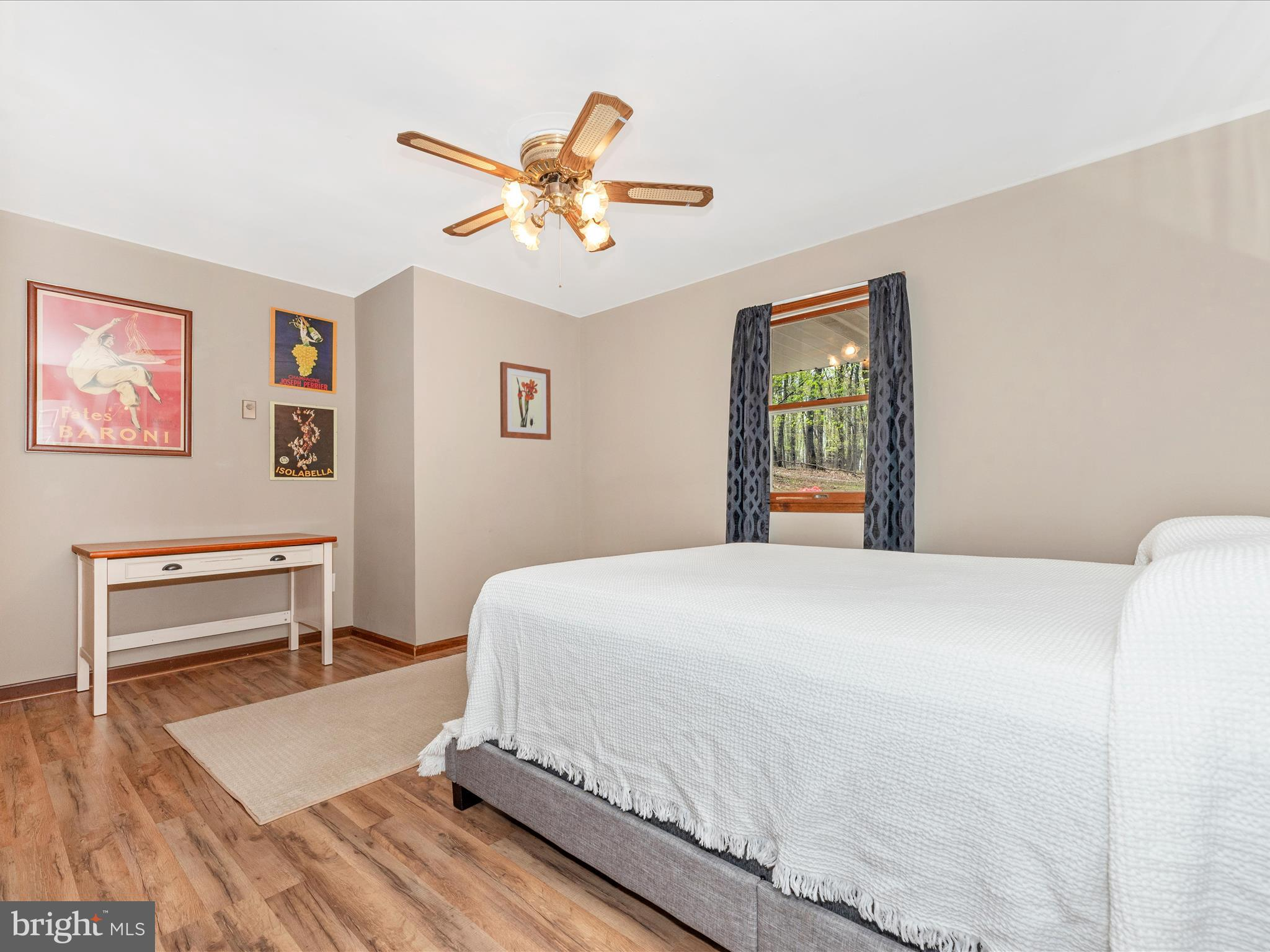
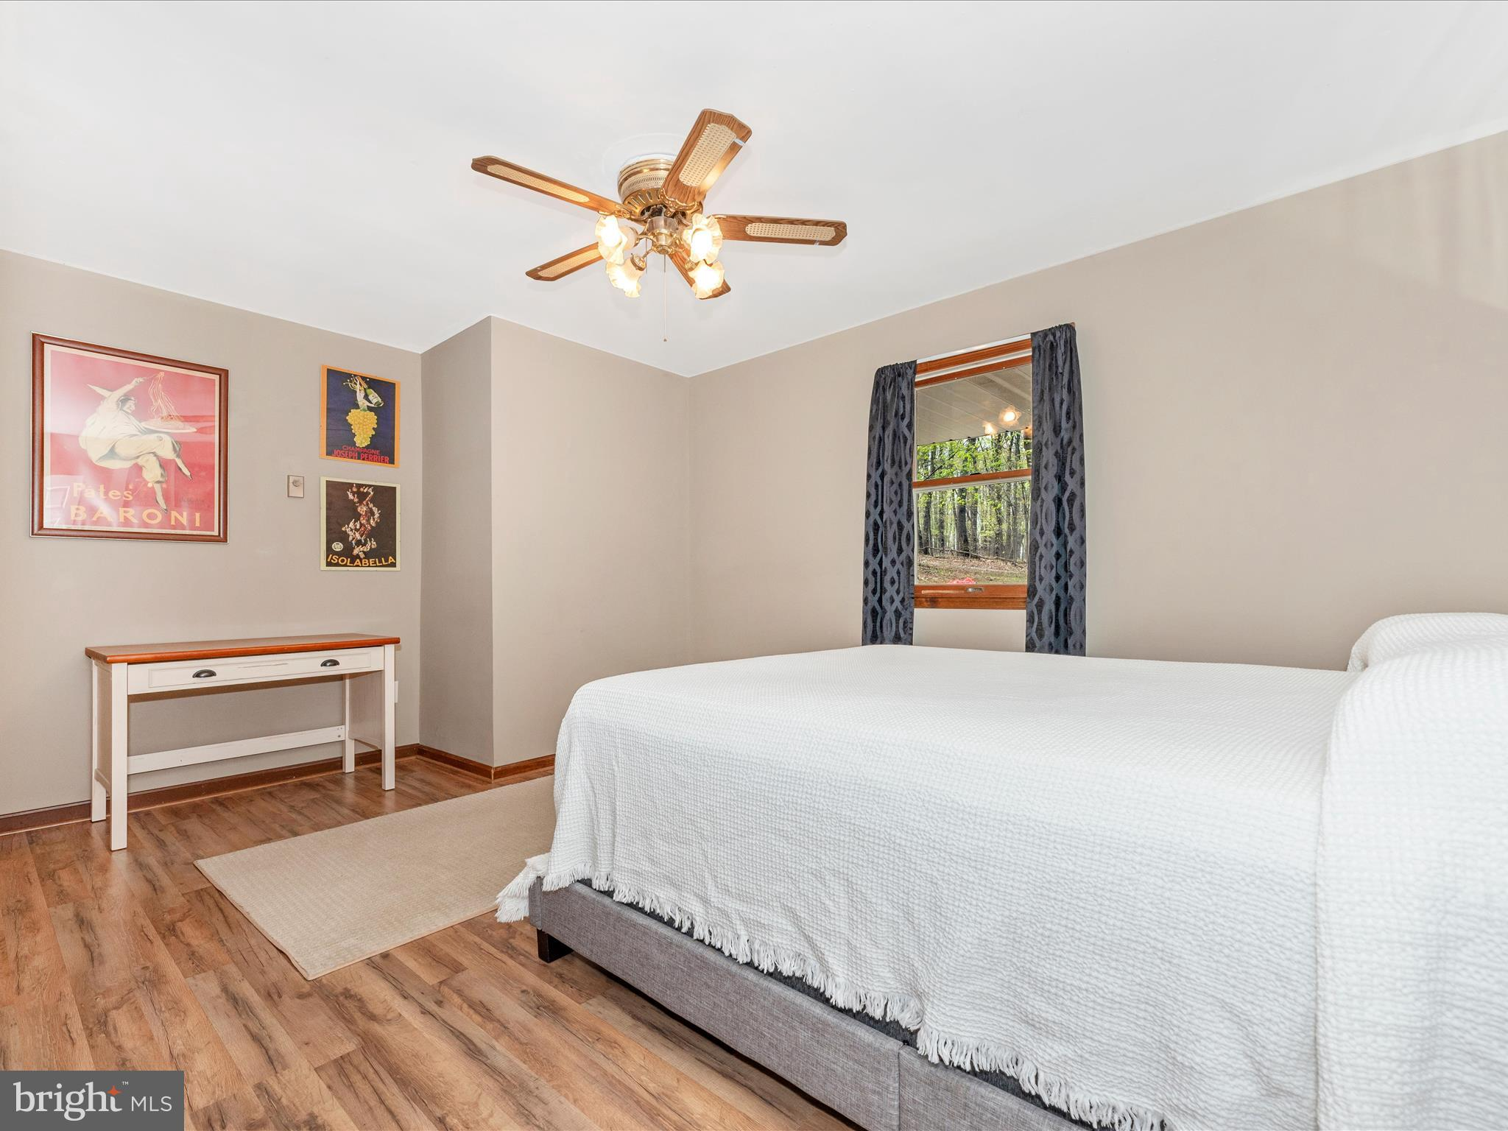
- wall art (526, 402)
